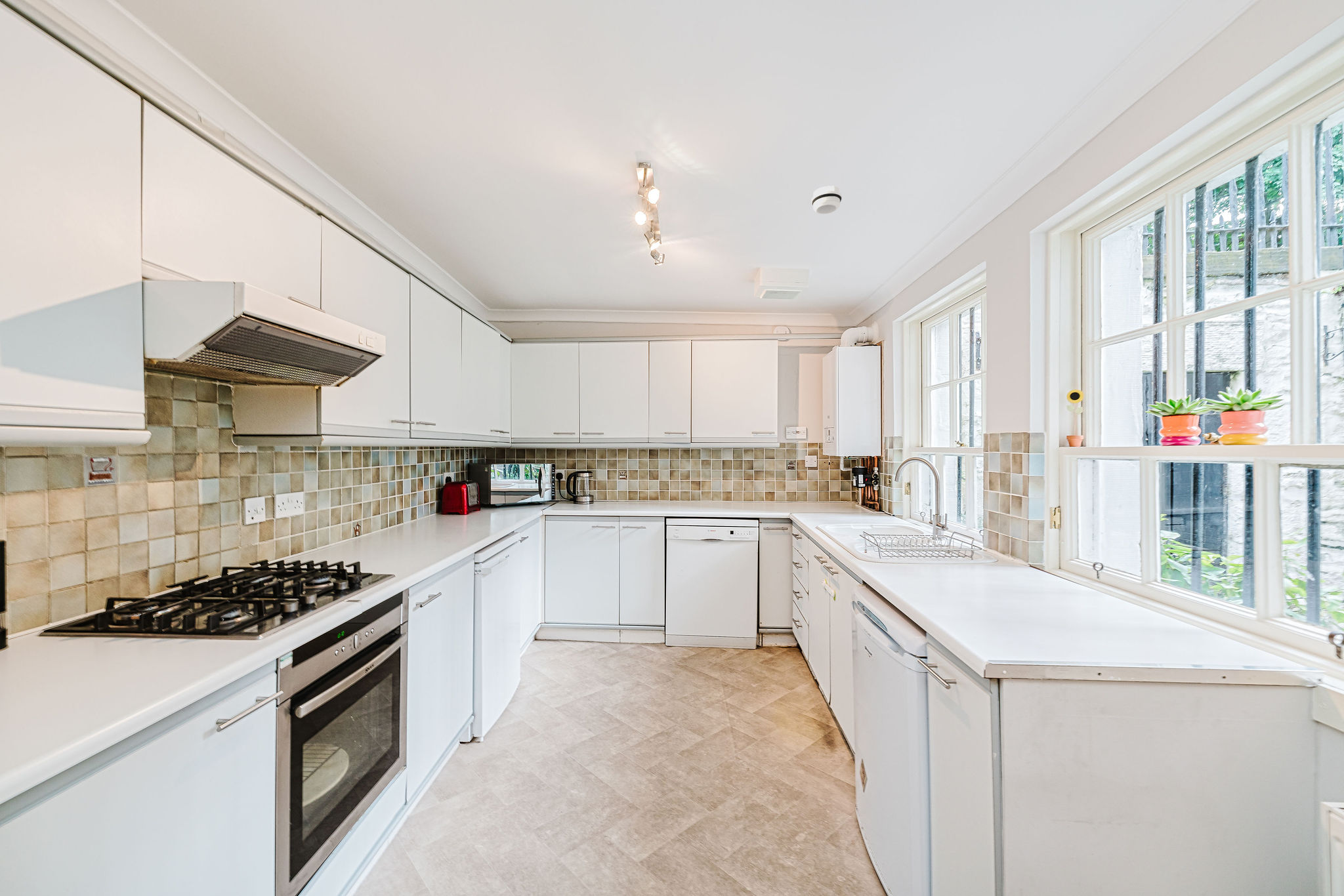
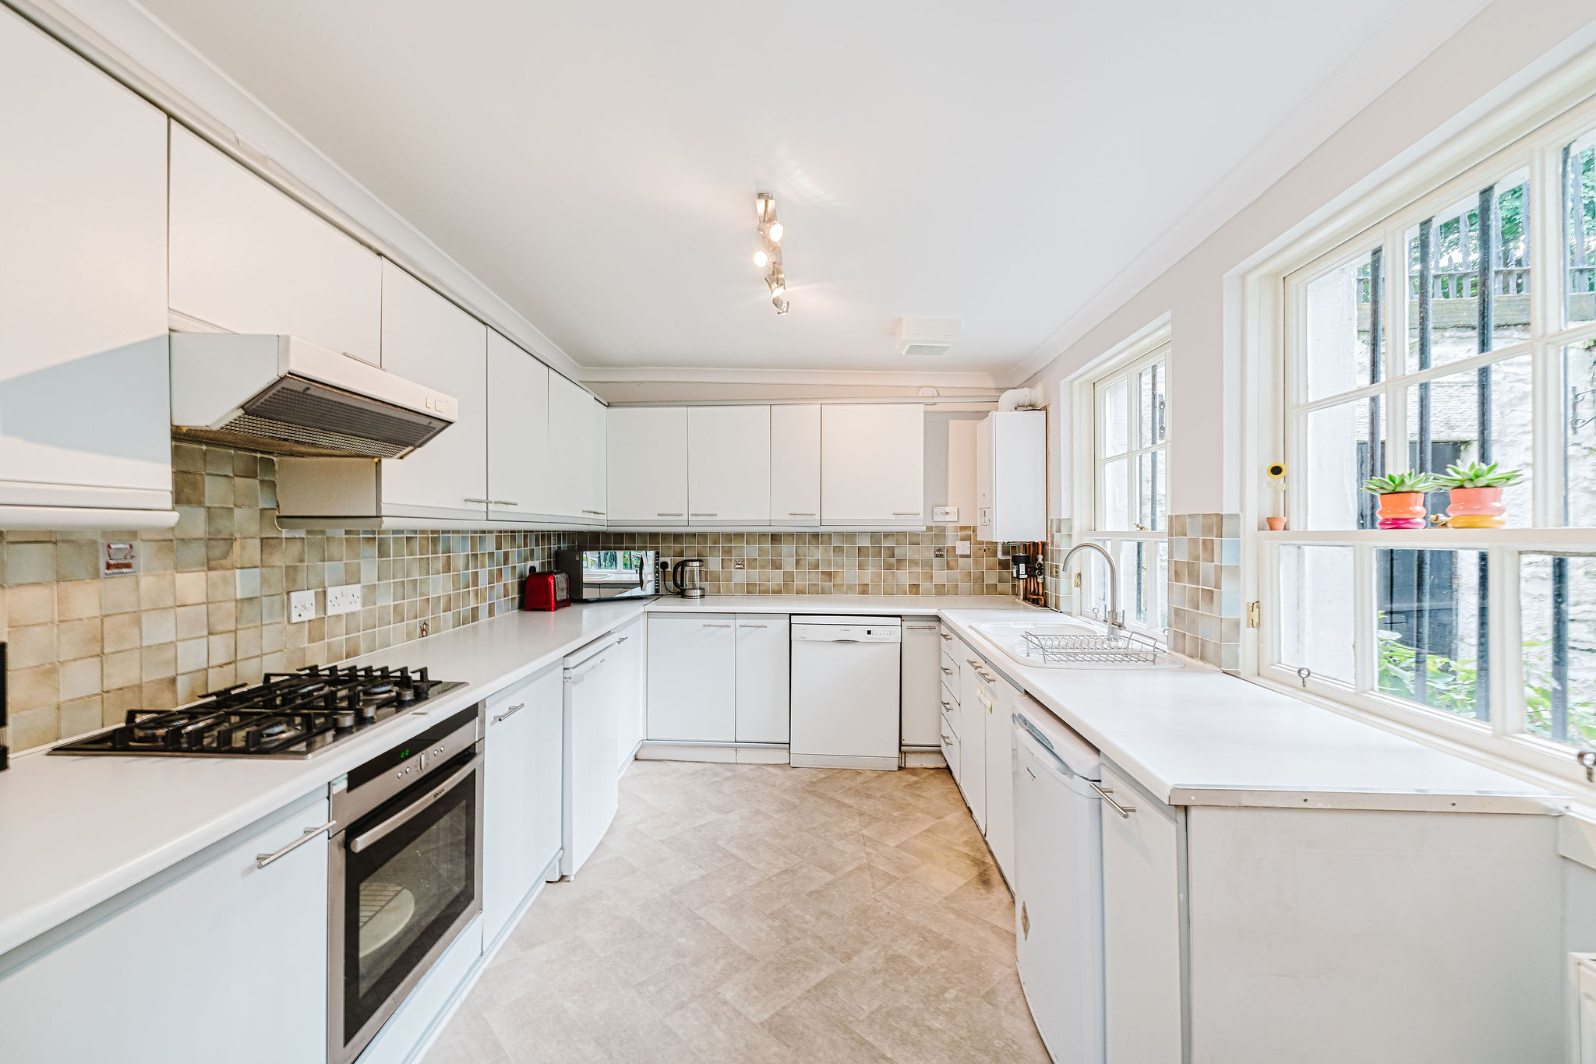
- smoke detector (826, 201)
